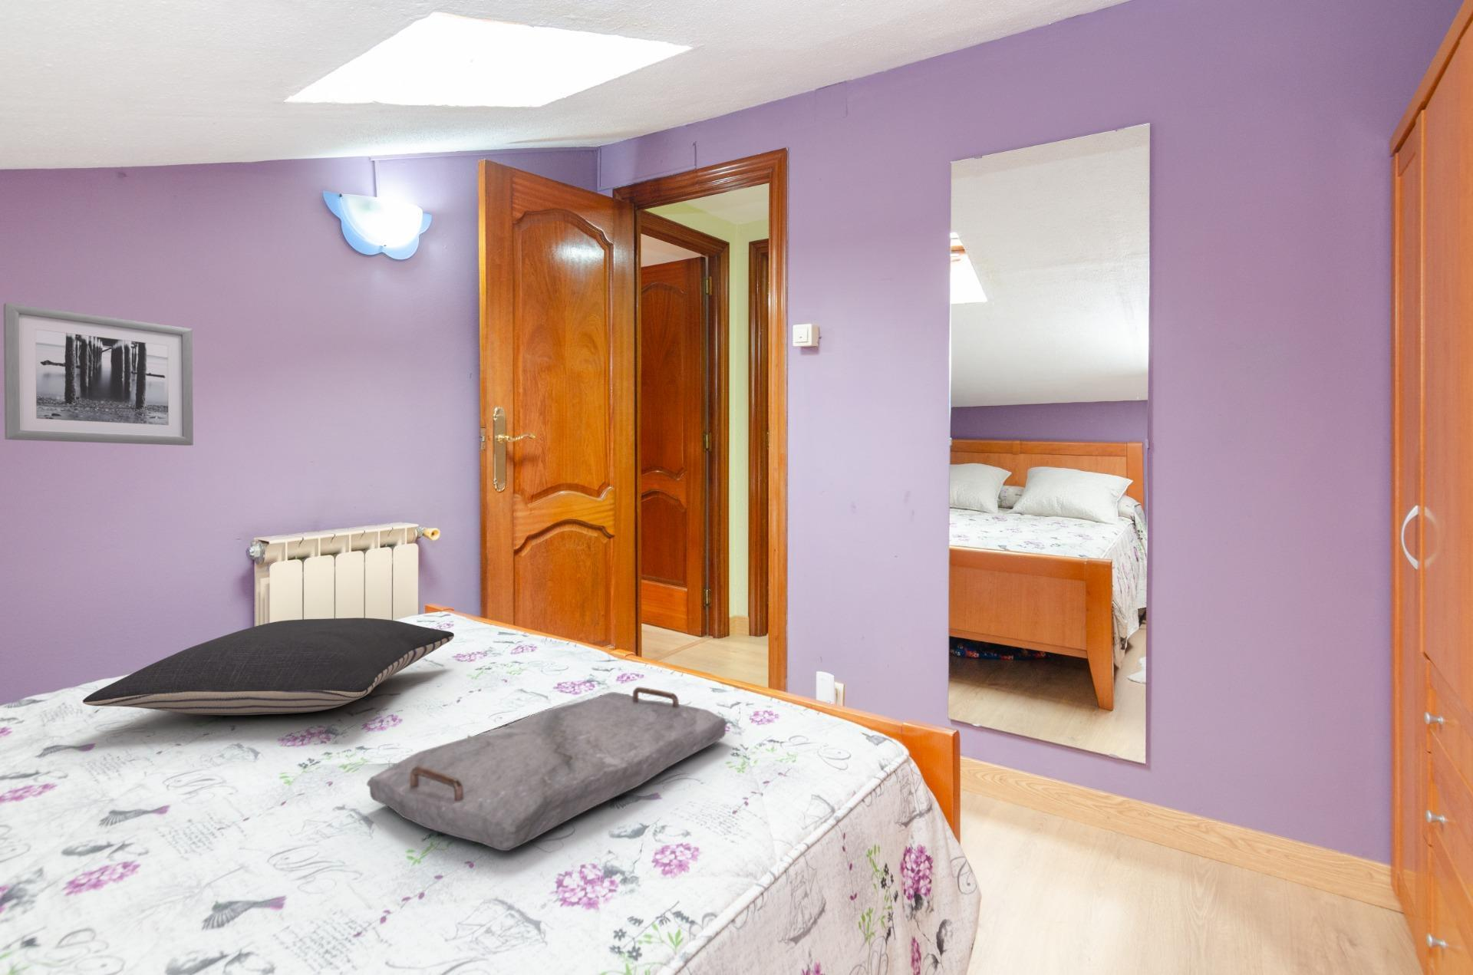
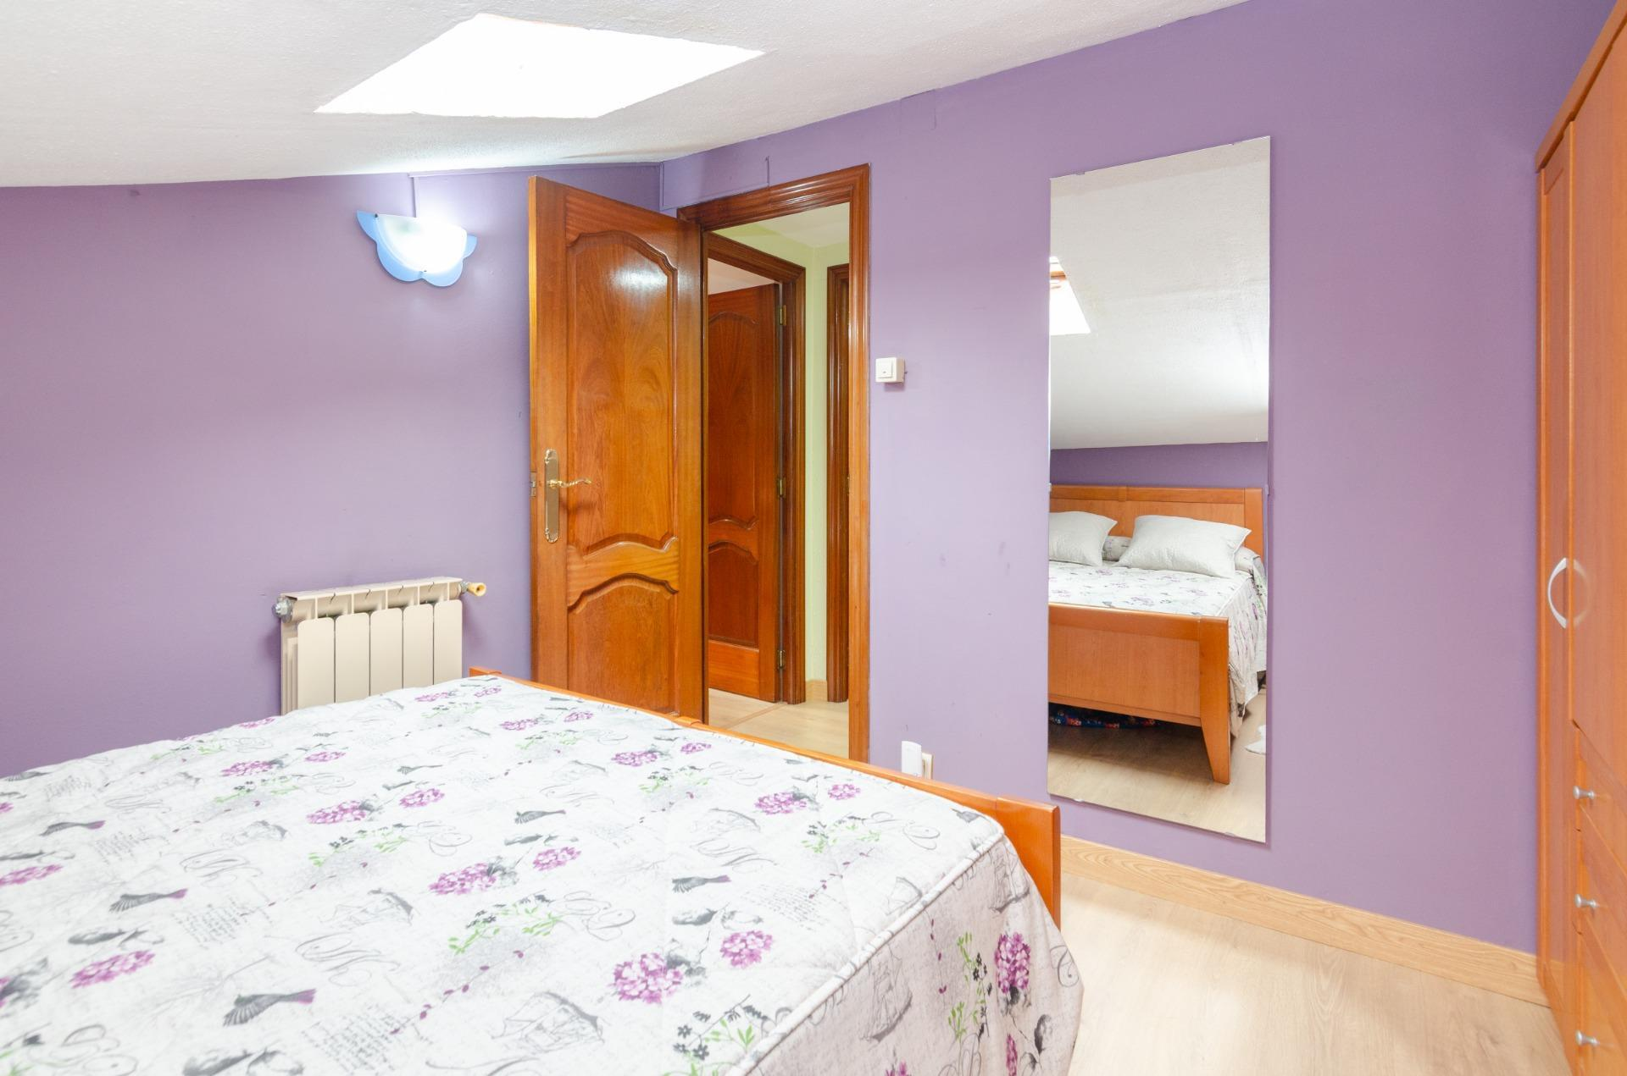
- pillow (299, 662)
- wall art (106, 380)
- serving tray (552, 742)
